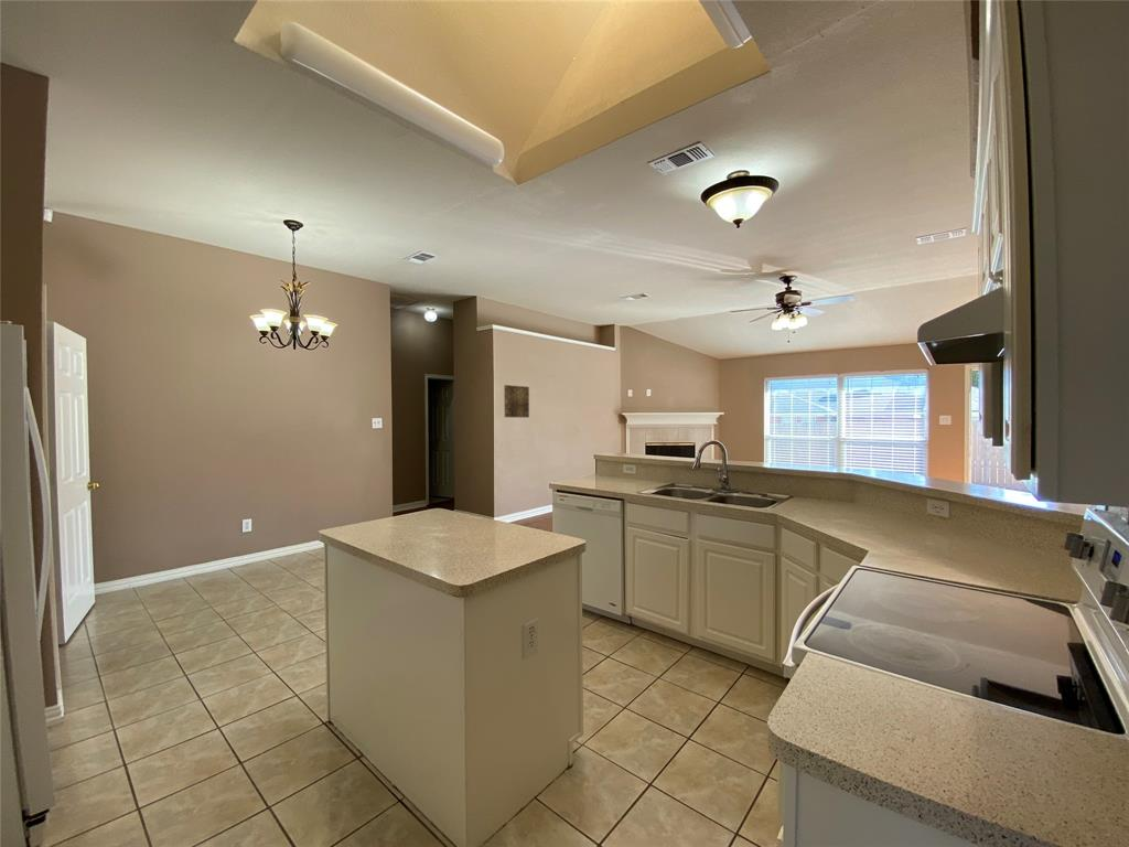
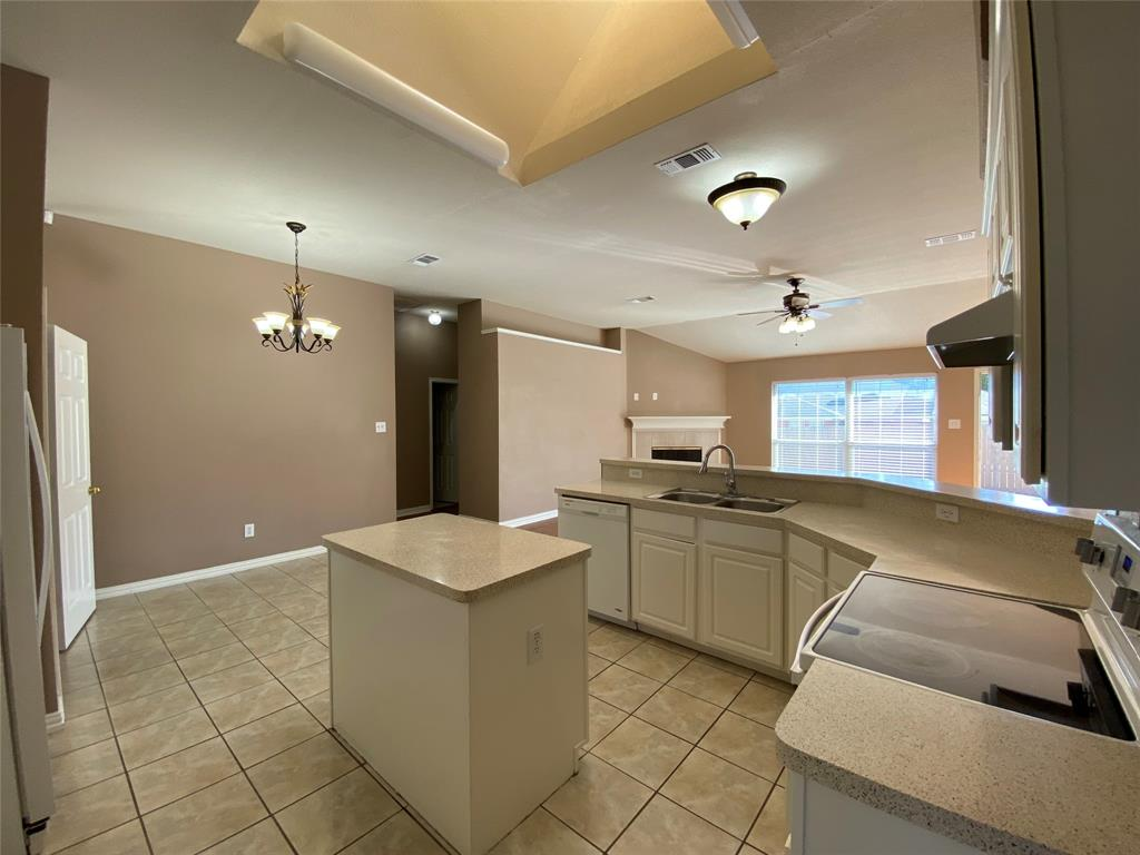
- wall art (516, 401)
